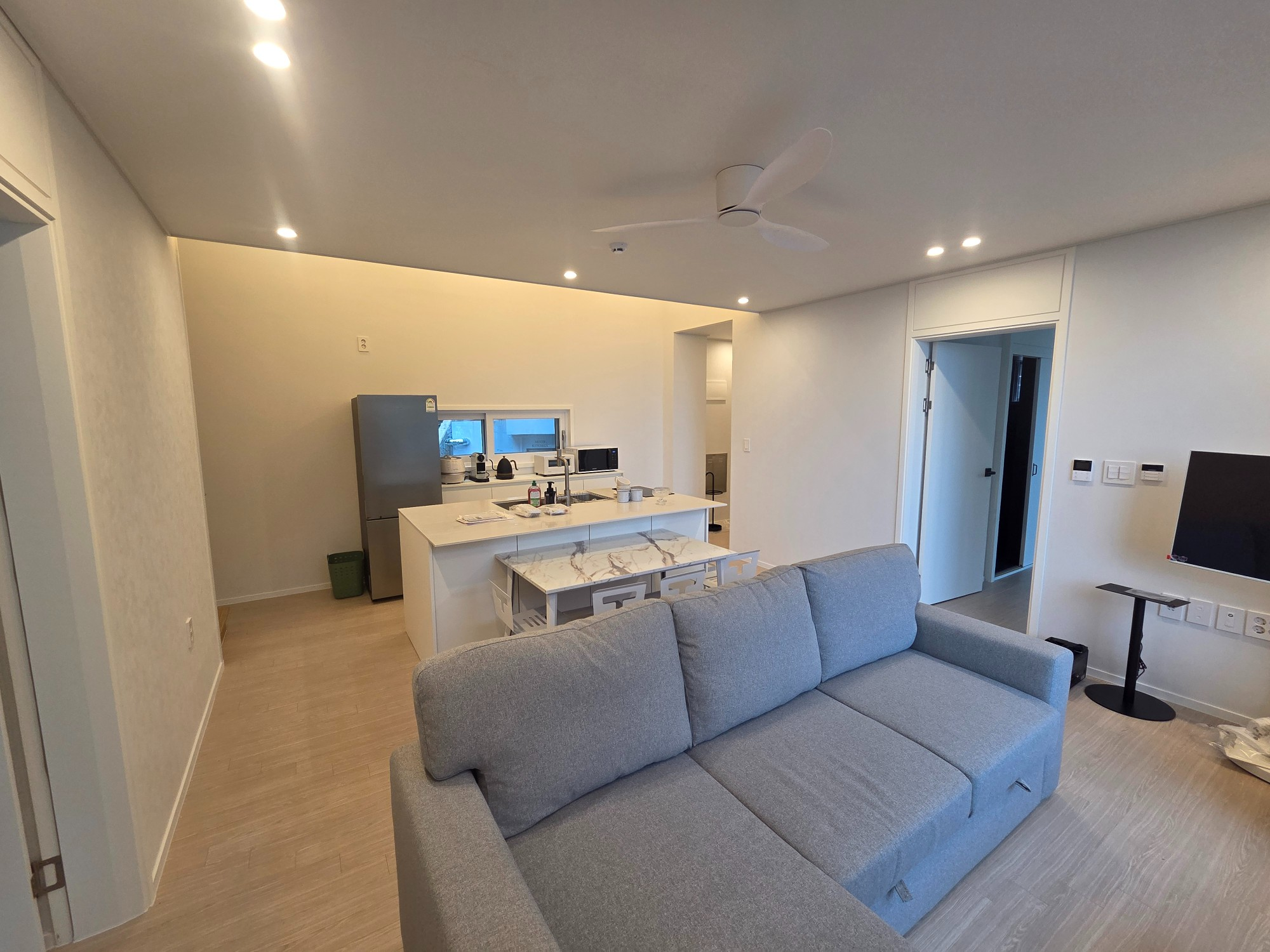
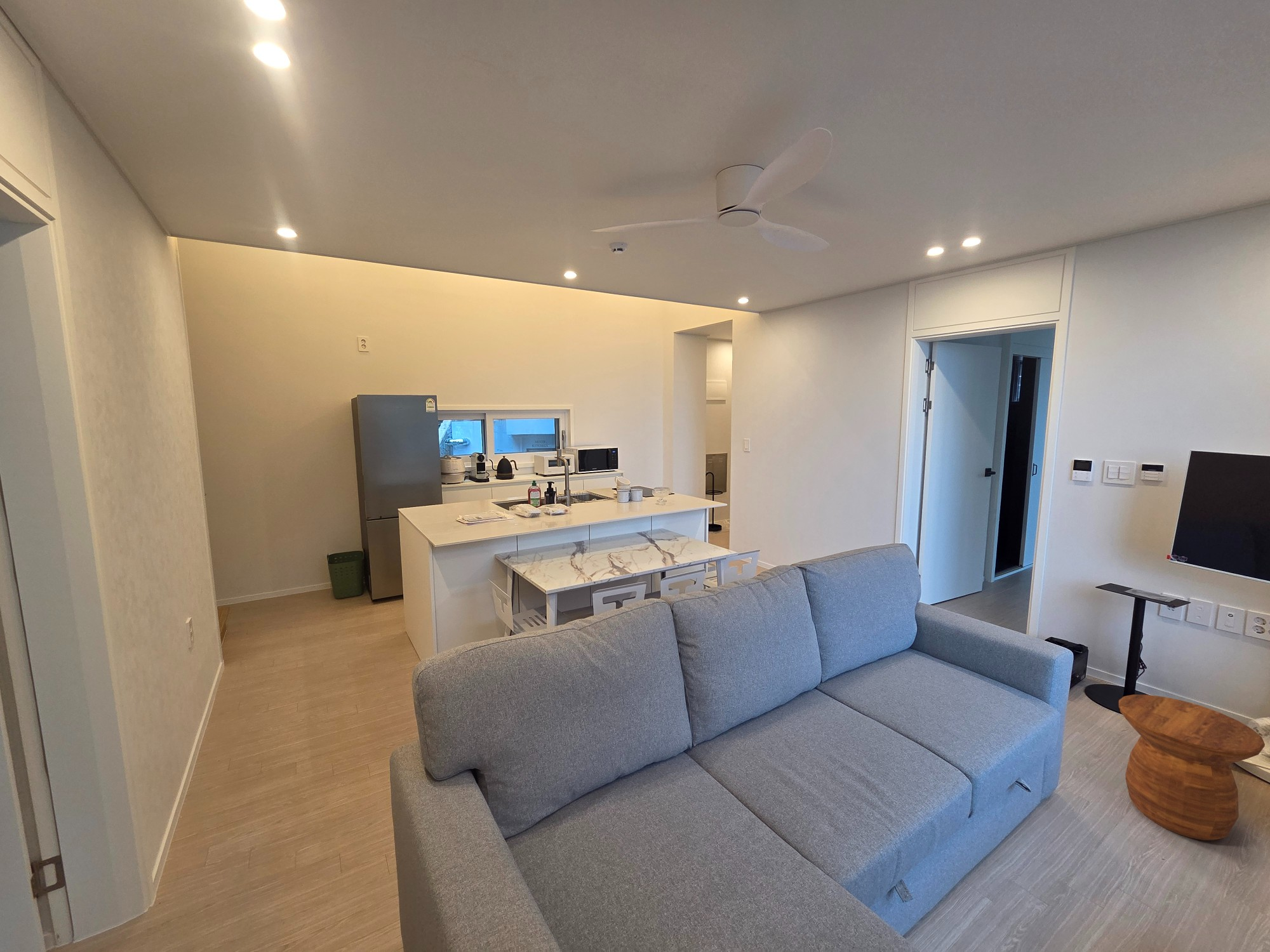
+ side table (1181, 769)
